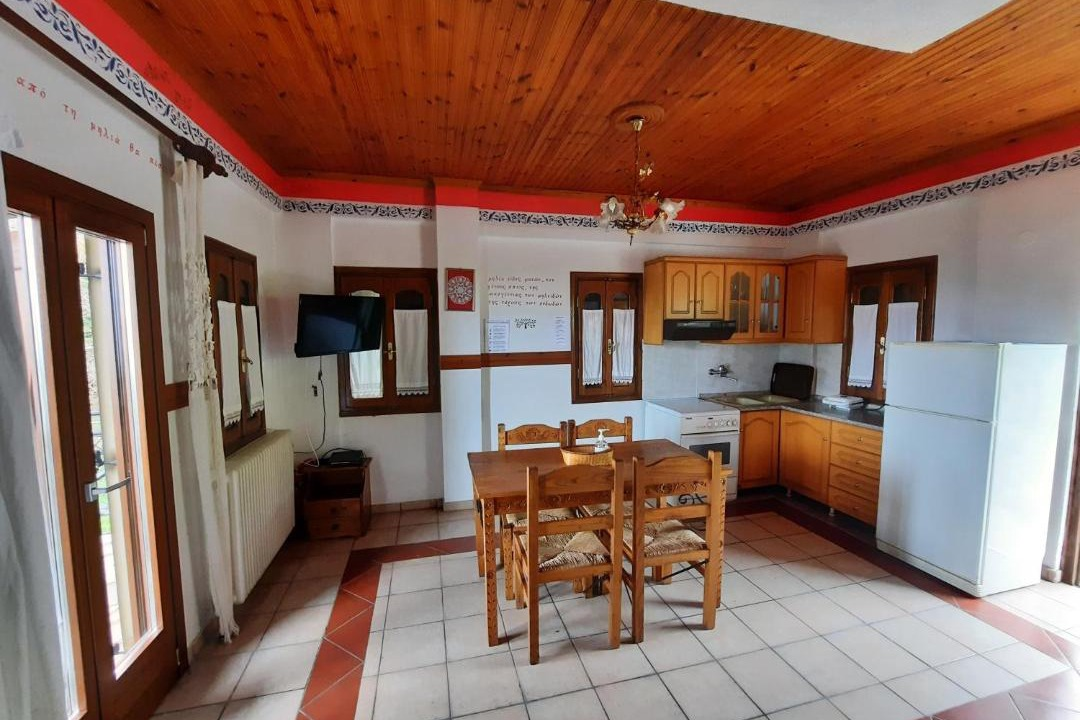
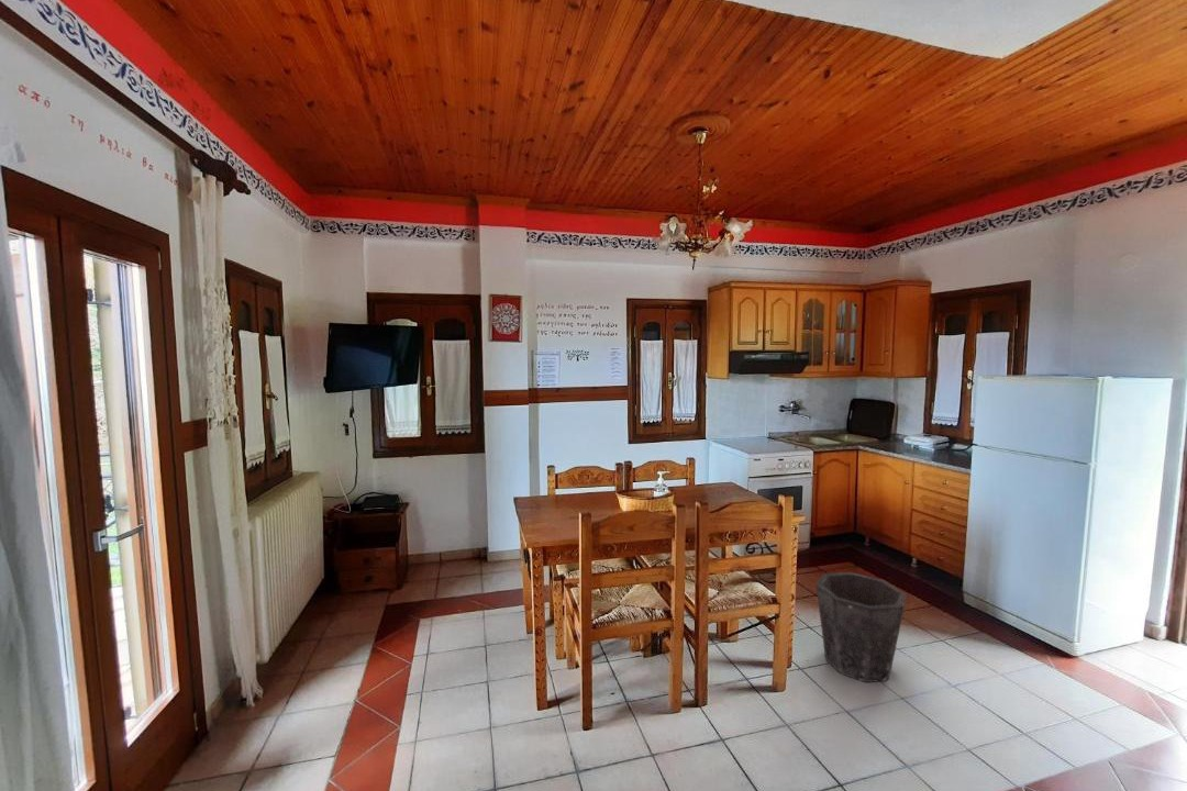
+ waste bin (858, 626)
